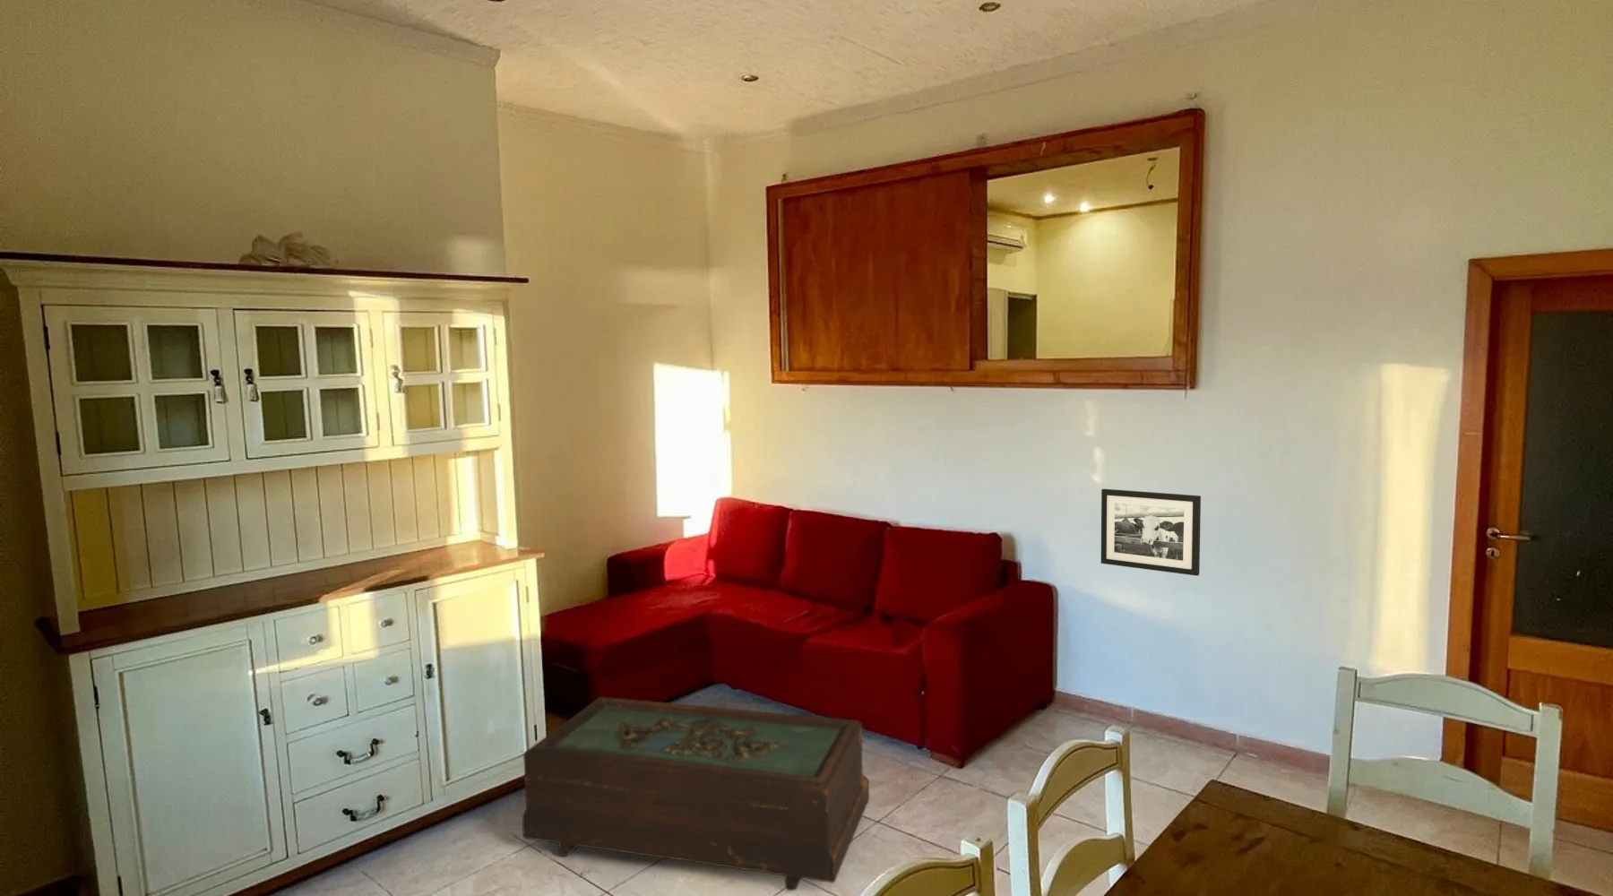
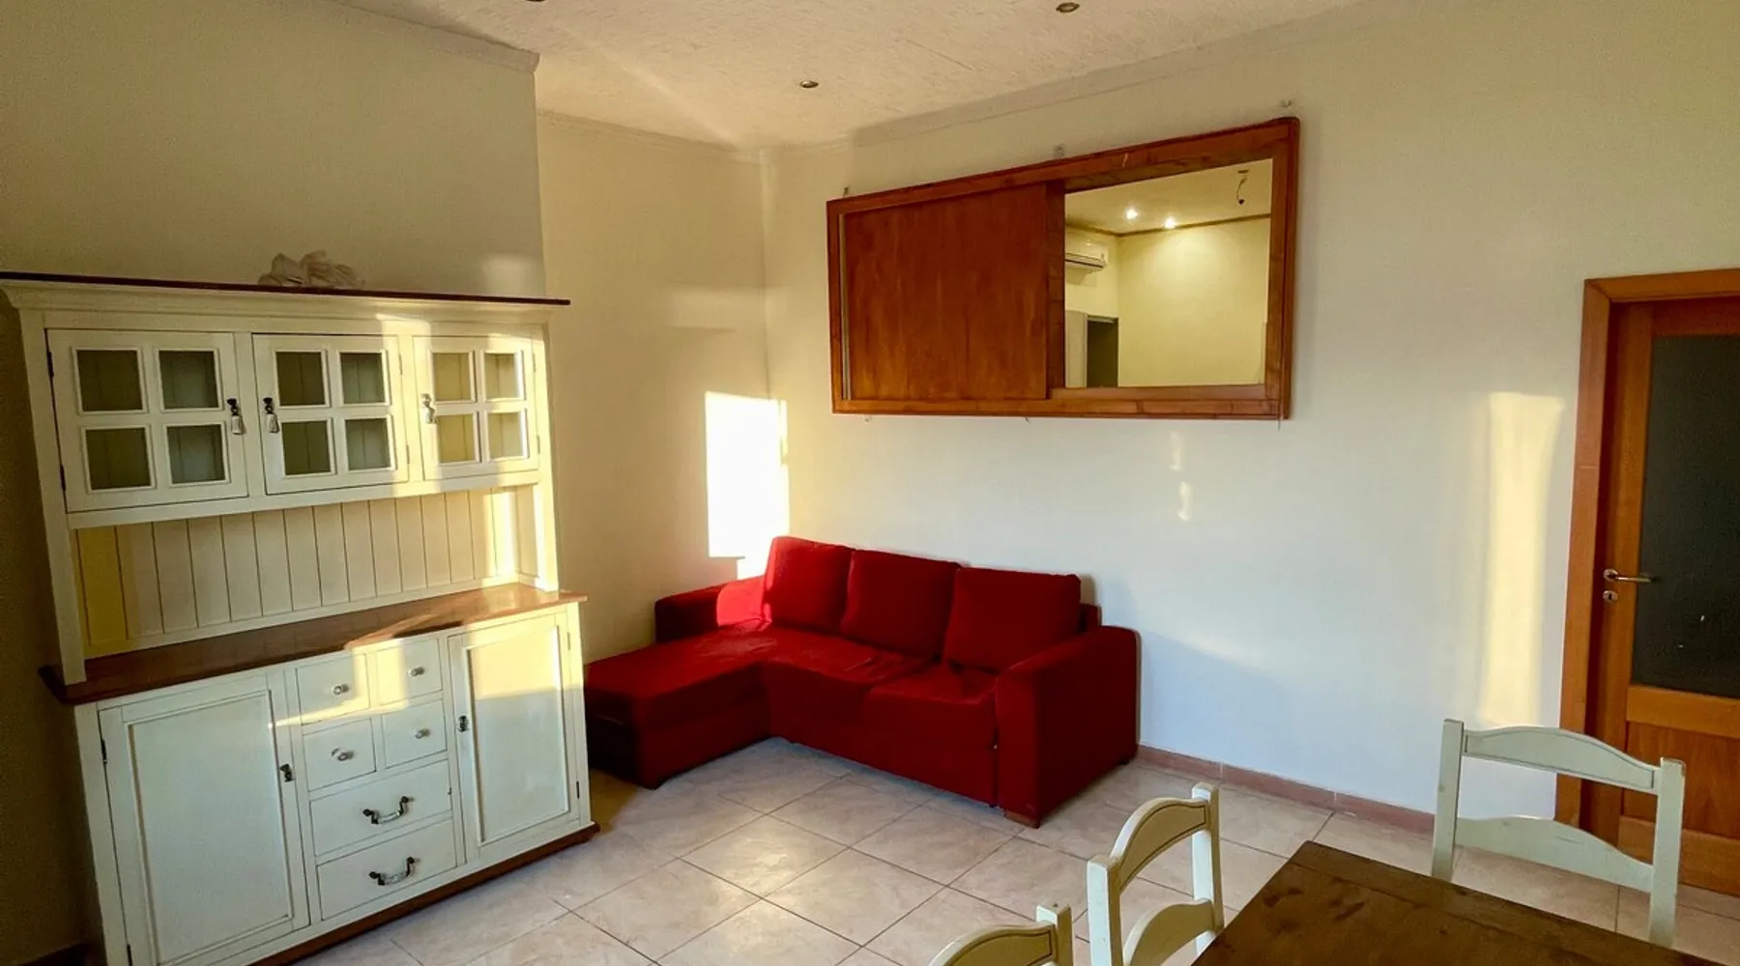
- picture frame (1149, 531)
- coffee table (699, 782)
